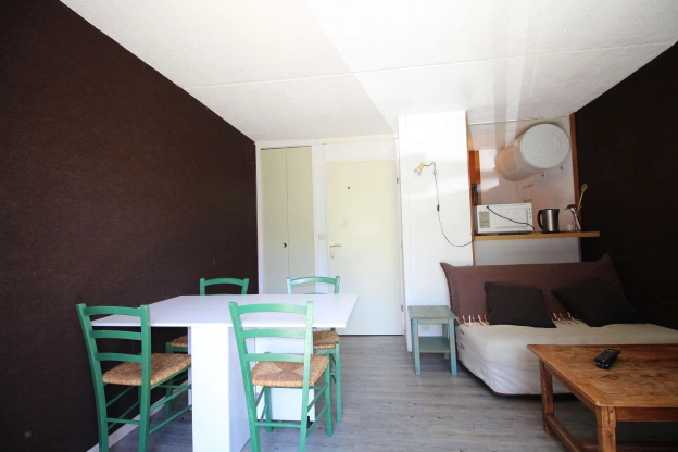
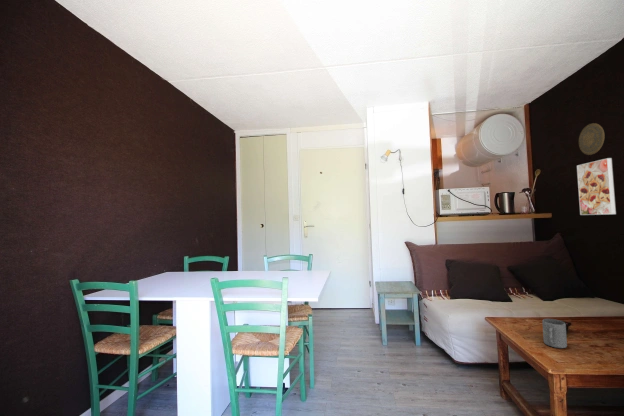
+ decorative plate (589, 139)
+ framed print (595, 188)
+ mug (553, 334)
